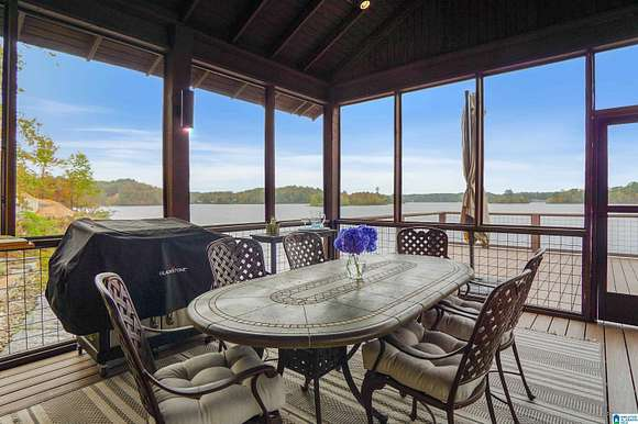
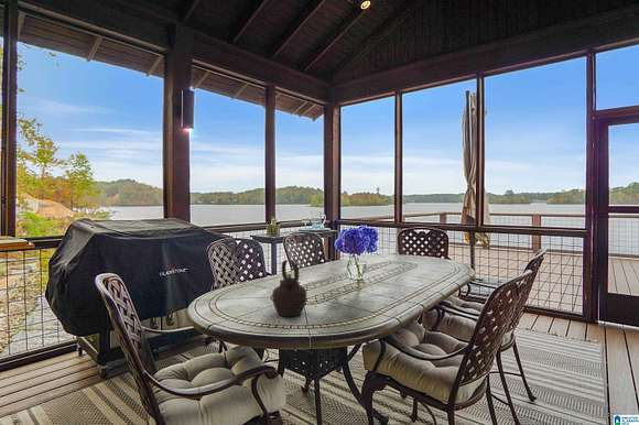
+ teapot (288, 285)
